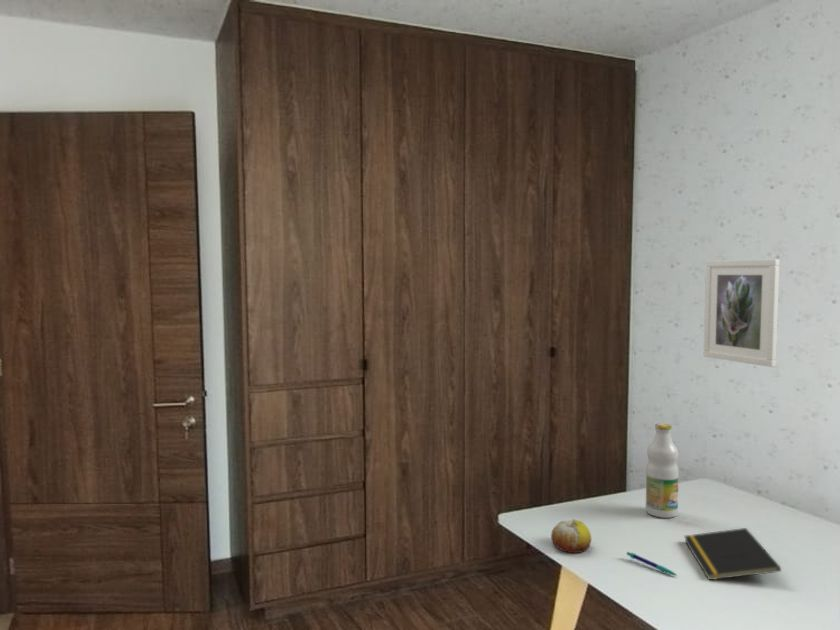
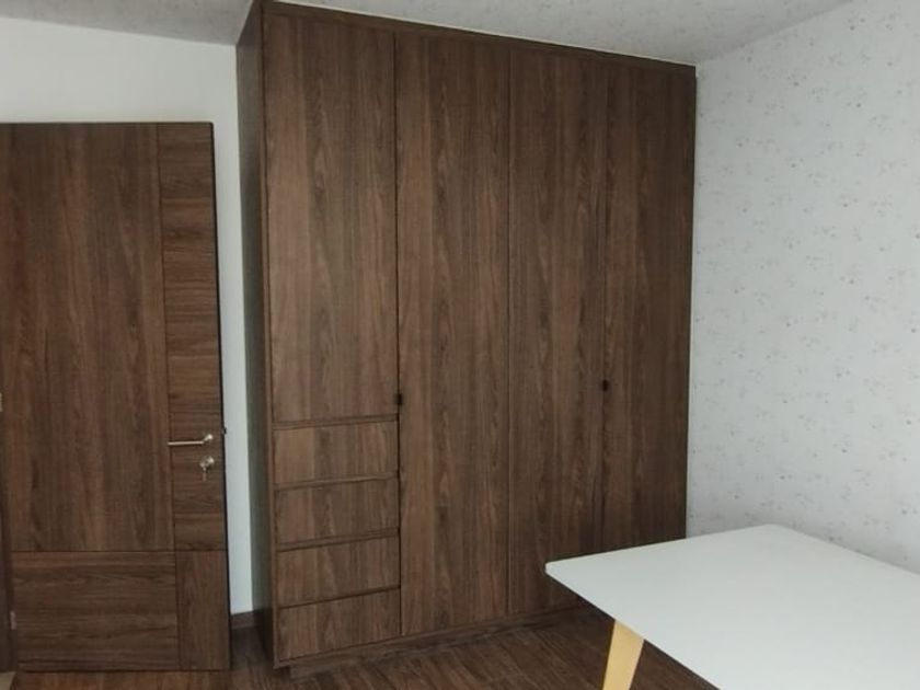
- bottle (662, 469)
- notepad (728, 552)
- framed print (739, 311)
- pen (651, 563)
- fruit (570, 534)
